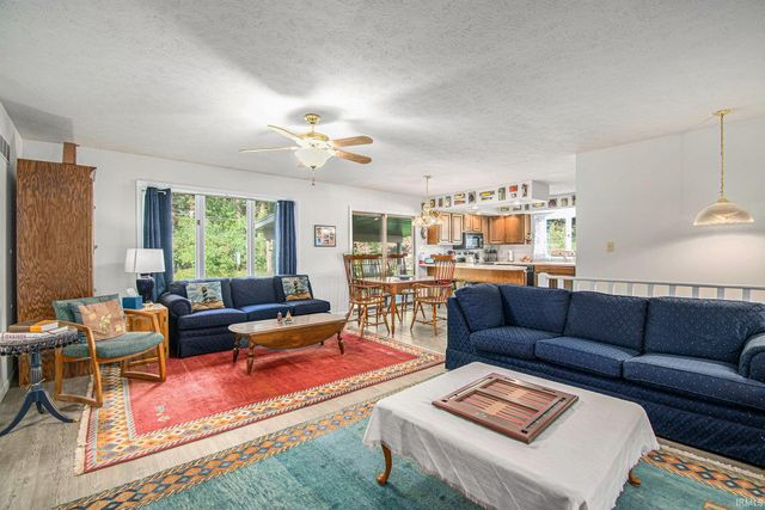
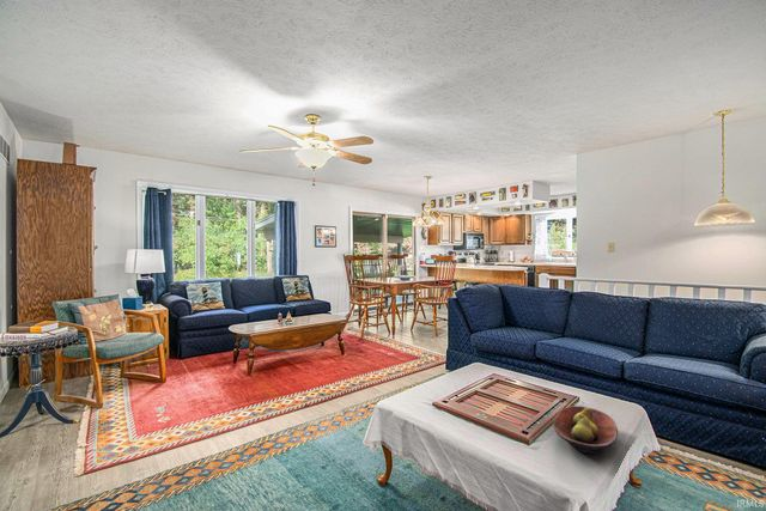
+ fruit bowl (584, 425)
